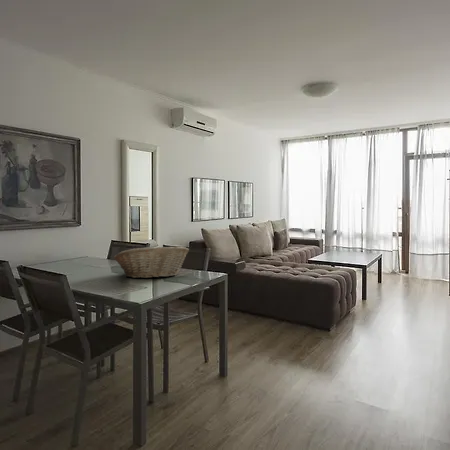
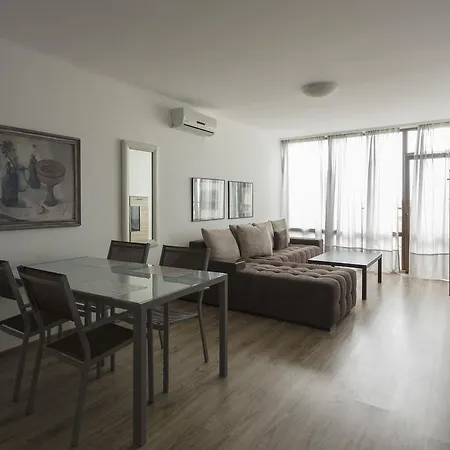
- fruit basket (152, 260)
